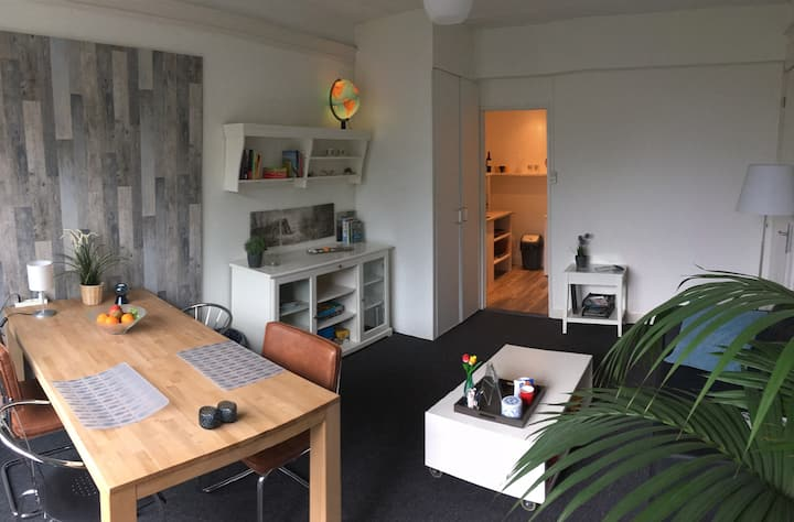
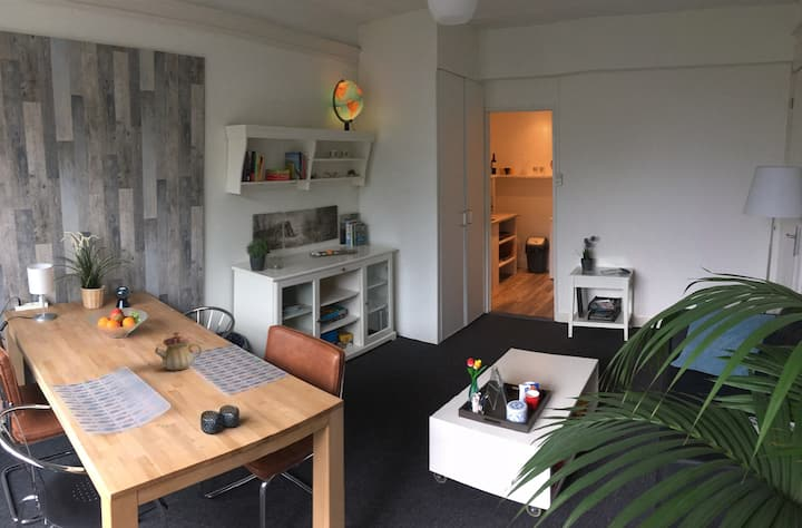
+ teapot (178, 349)
